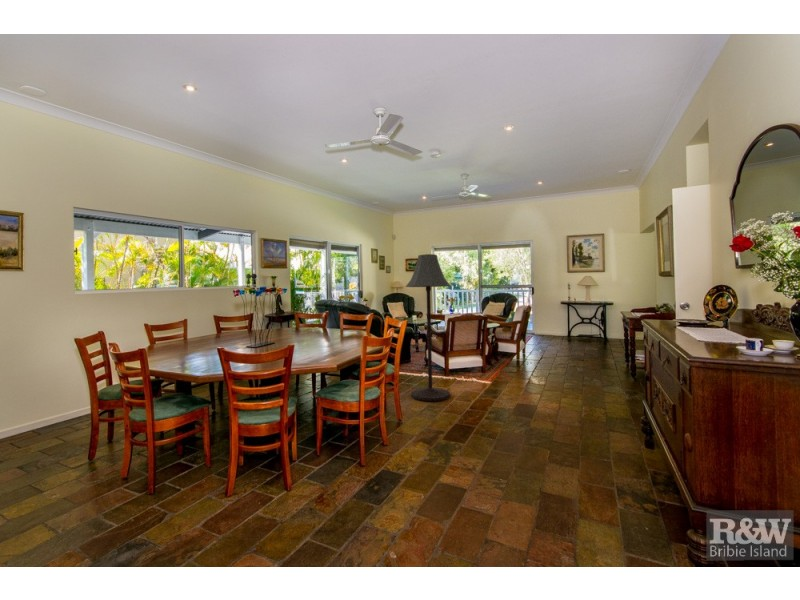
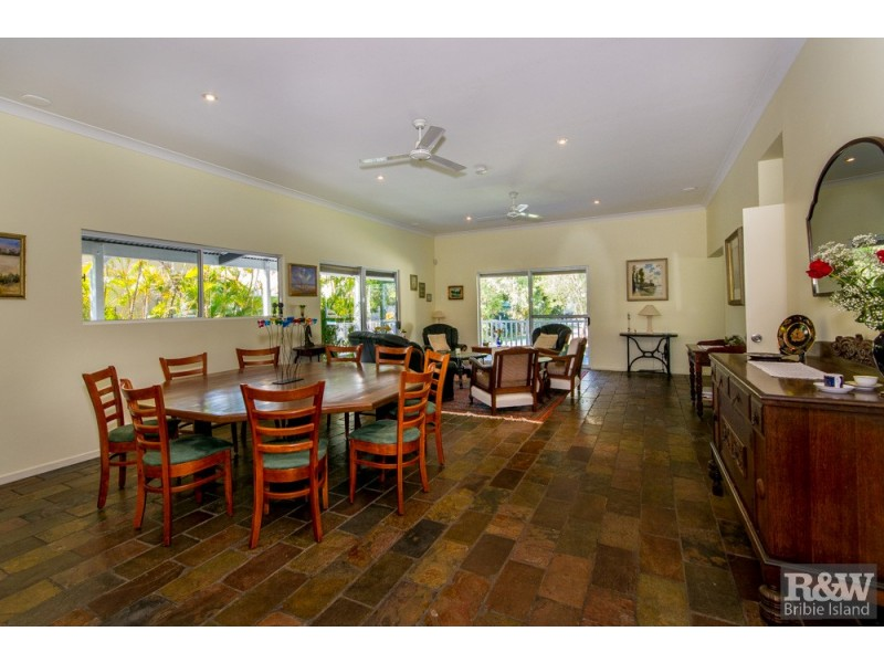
- floor lamp (429, 325)
